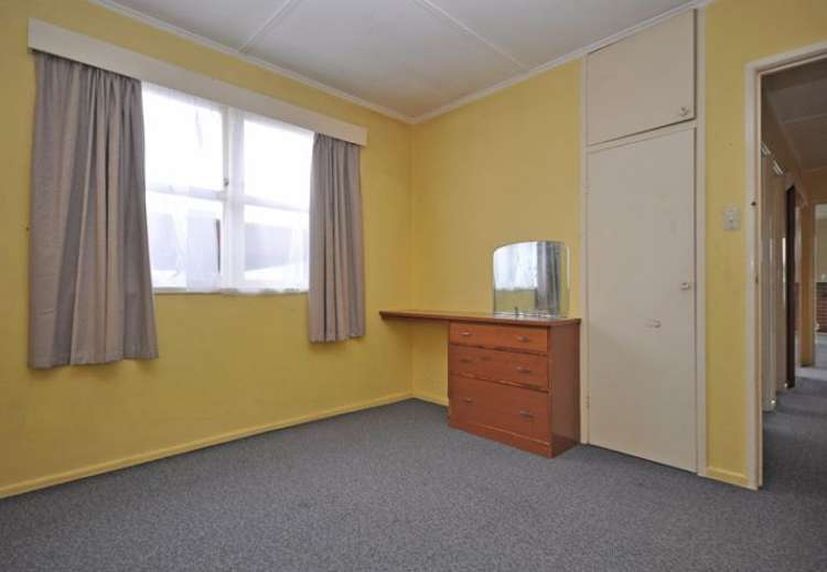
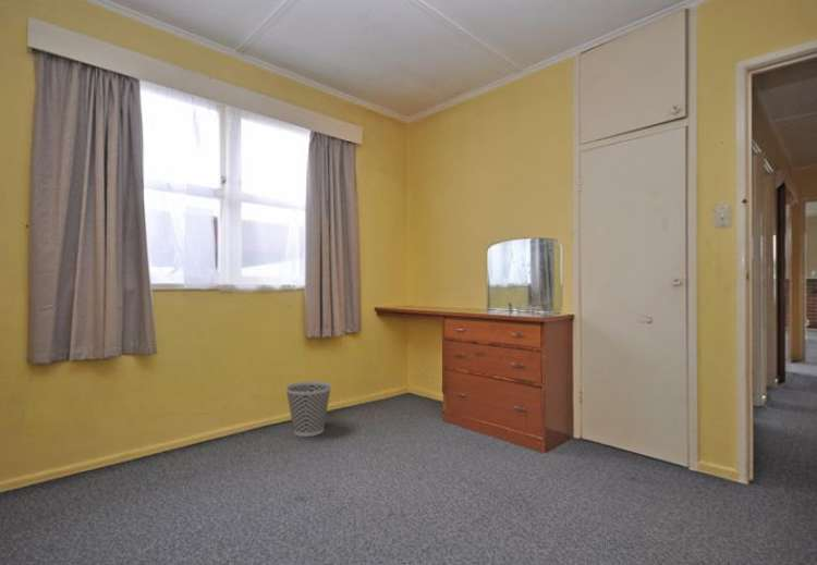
+ wastebasket (308, 408)
